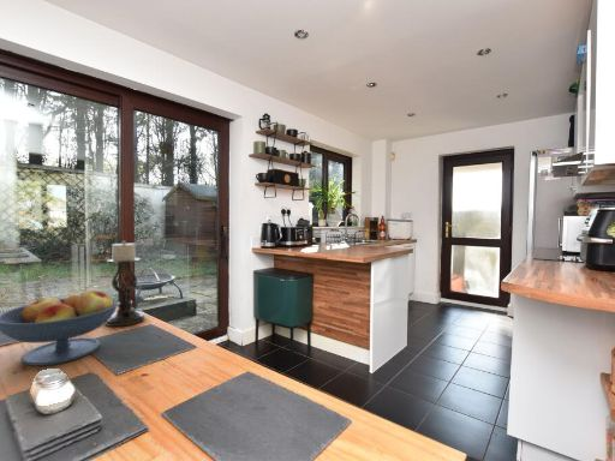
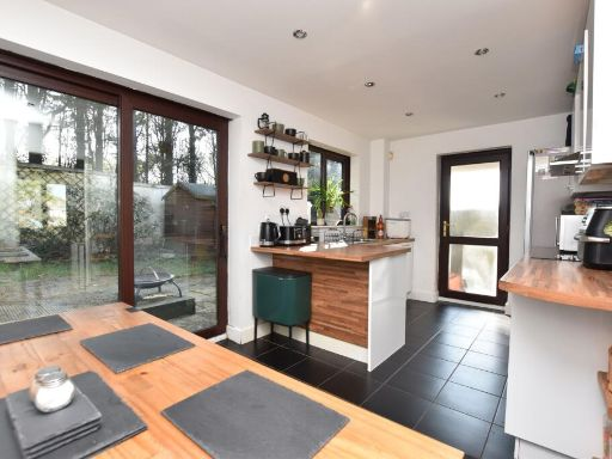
- candle holder (124, 281)
- fruit bowl (61, 322)
